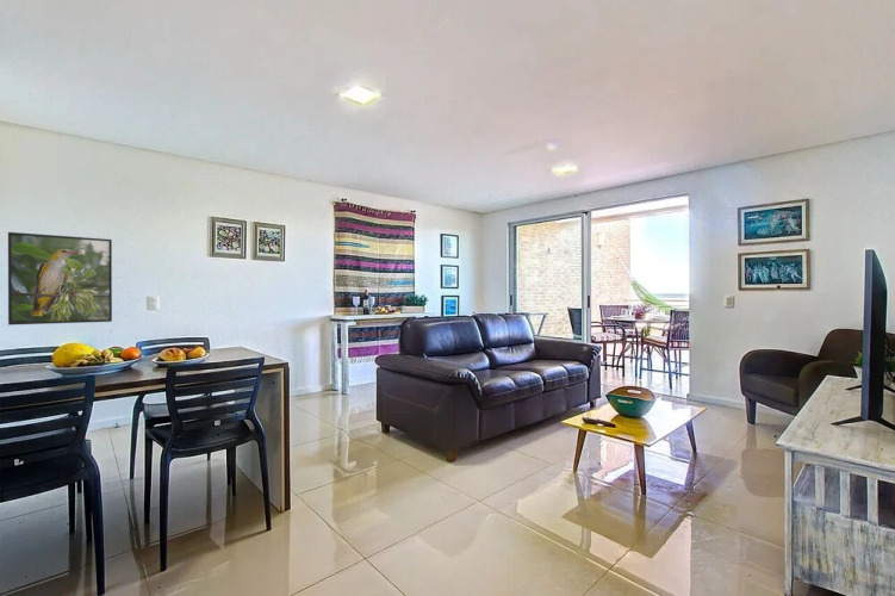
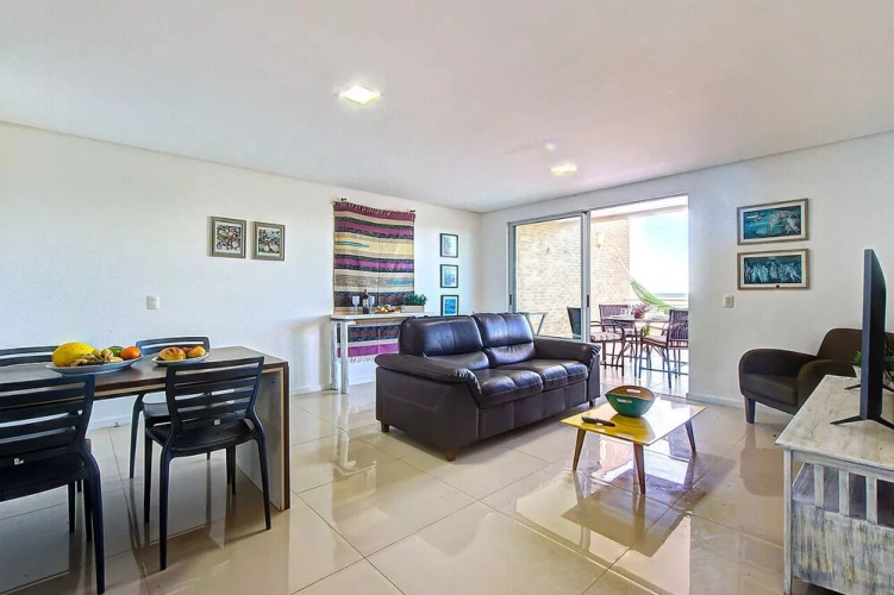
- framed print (63, 279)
